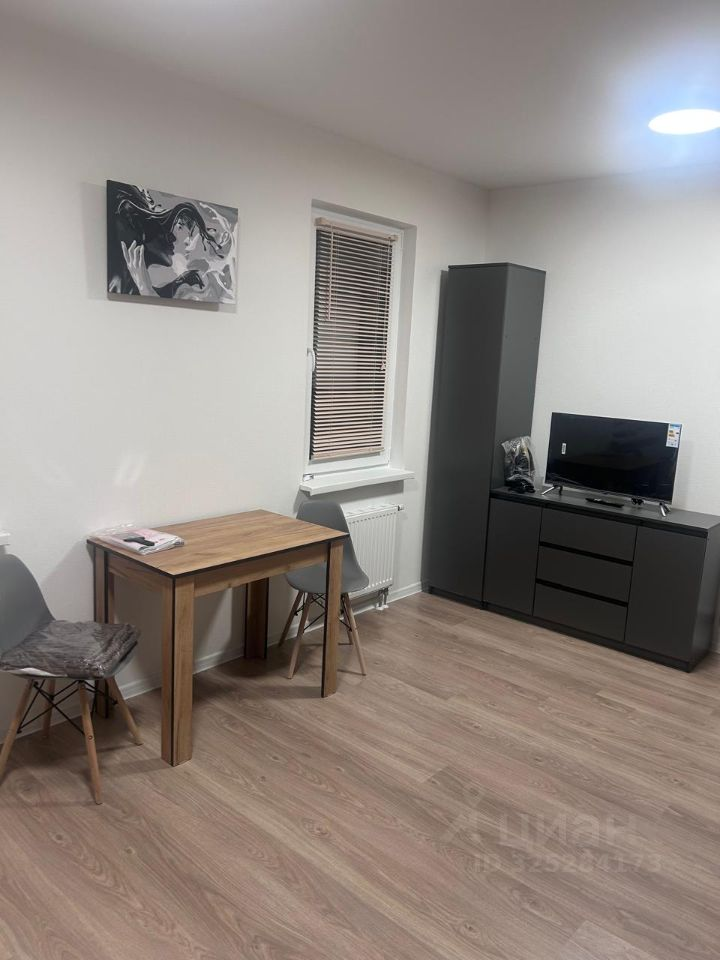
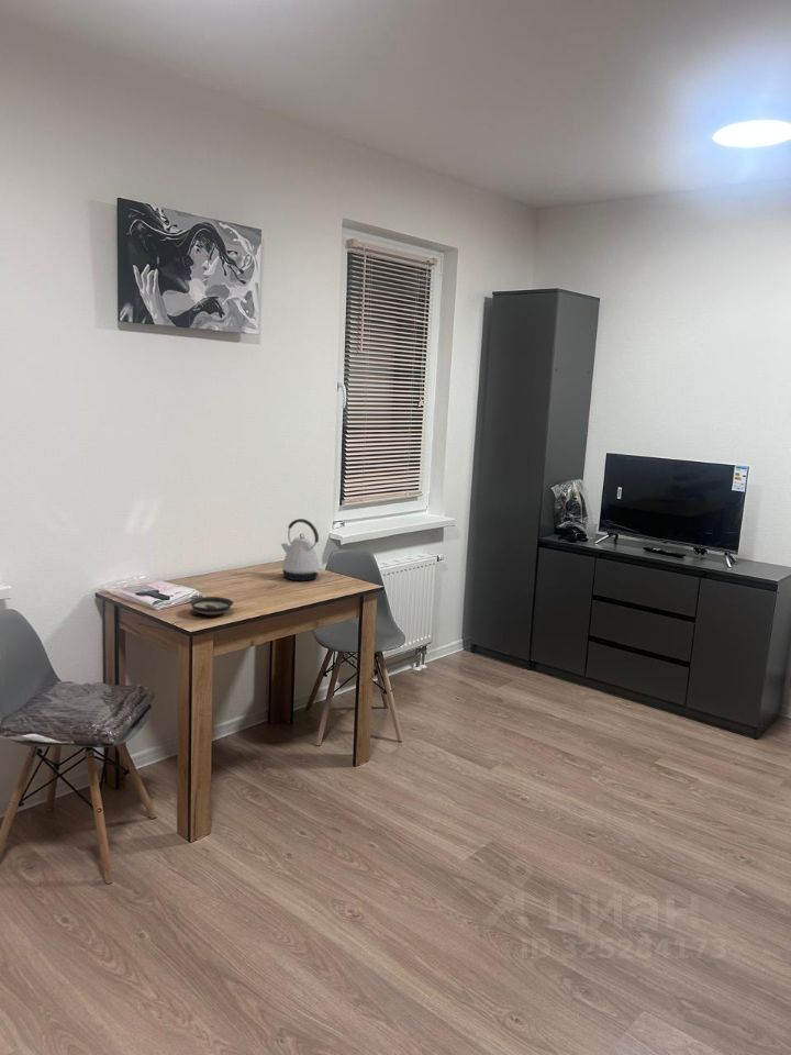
+ kettle (300, 547)
+ saucer (211, 607)
